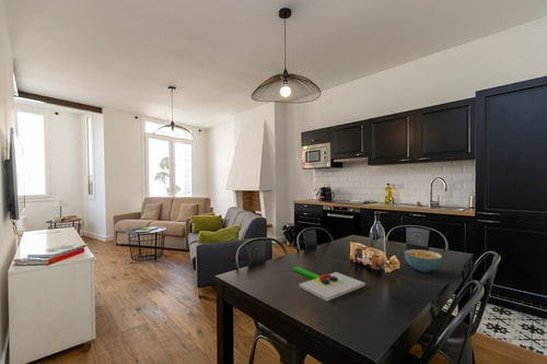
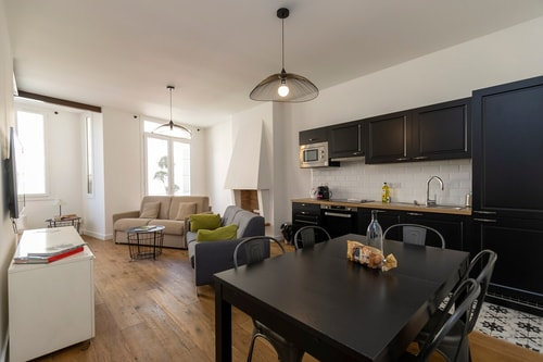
- cereal bowl (422, 261)
- chopping board (317, 277)
